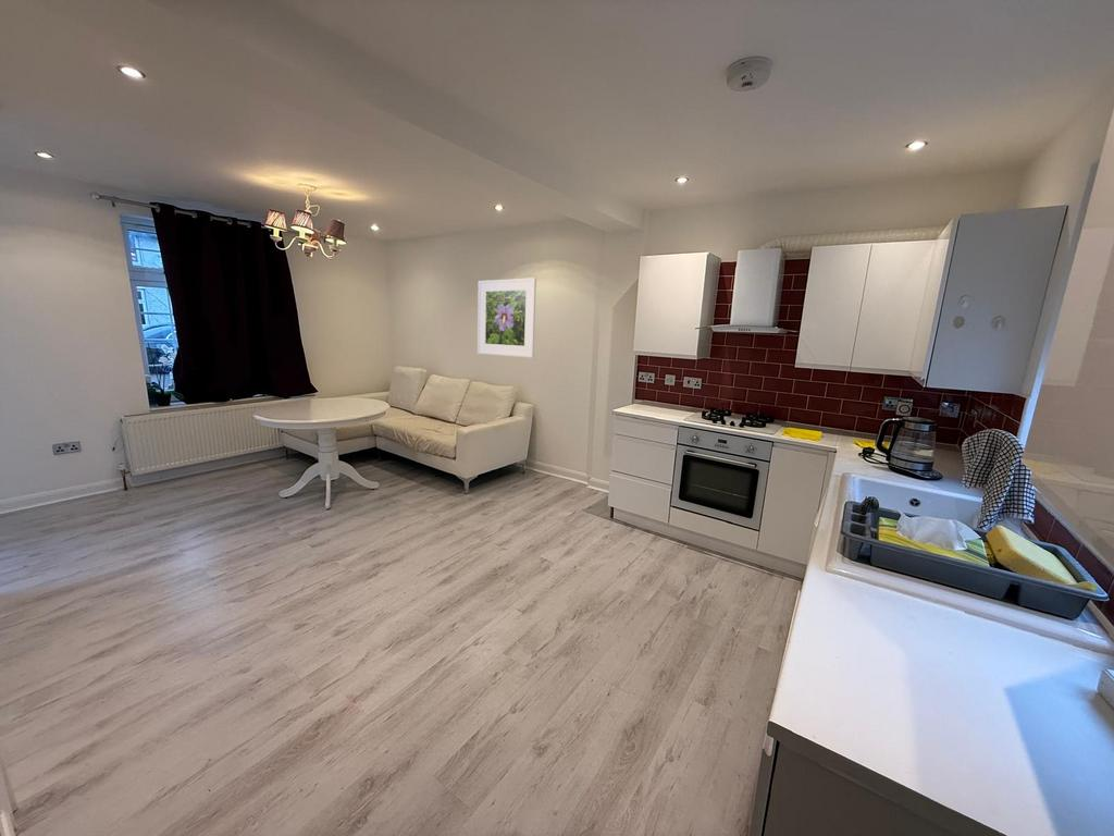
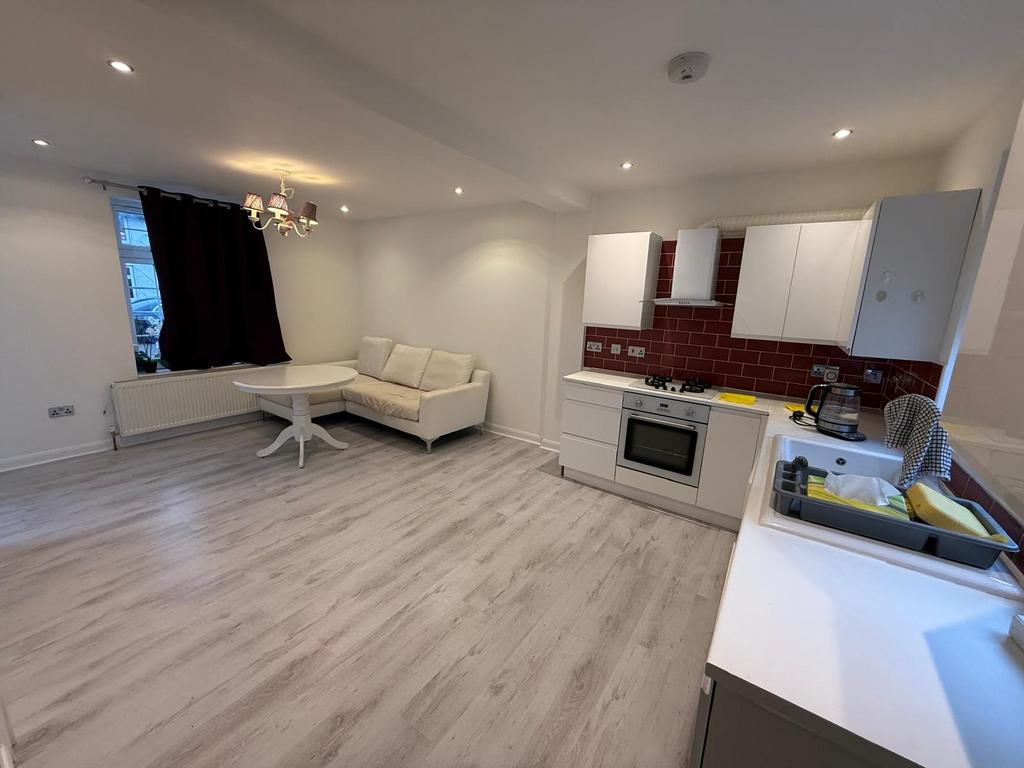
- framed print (505, 318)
